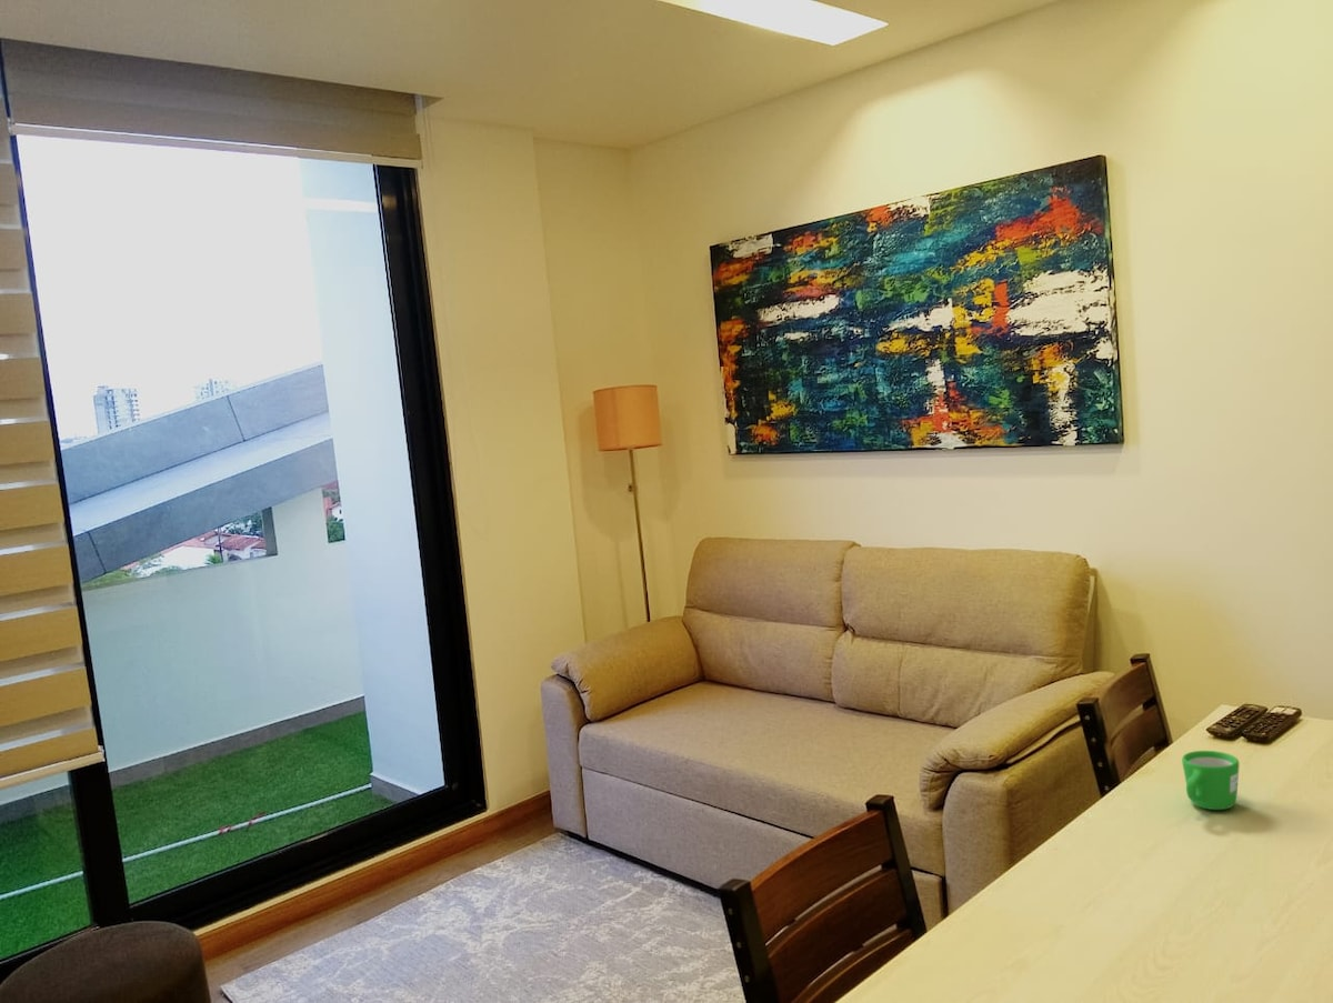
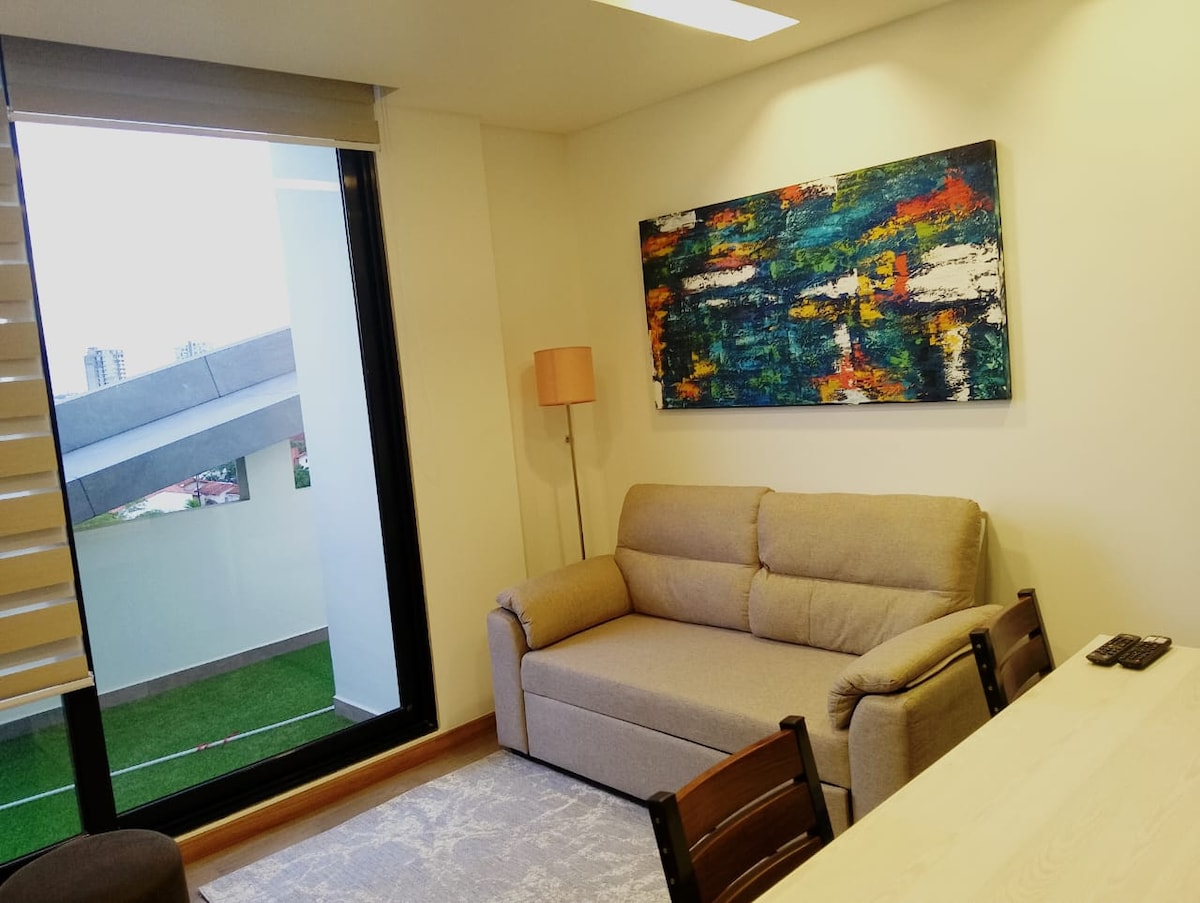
- mug (1206, 784)
